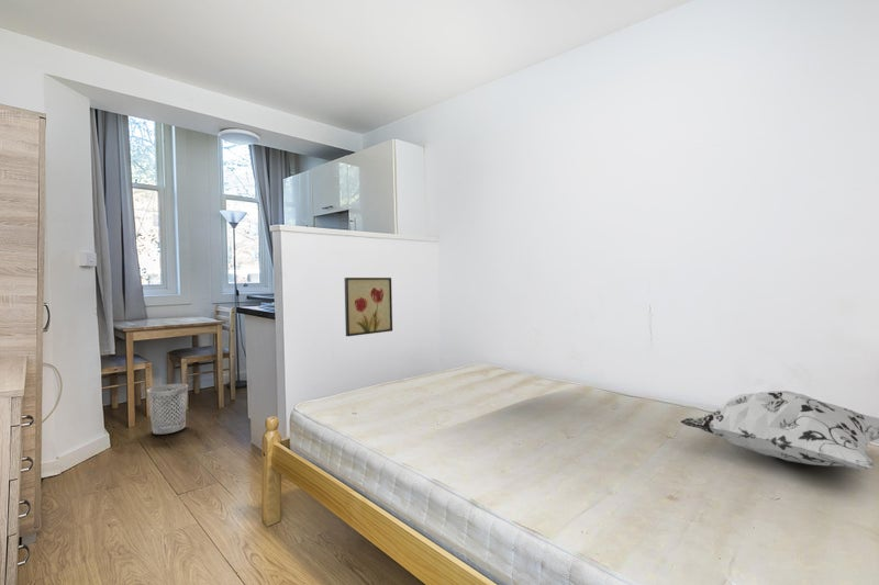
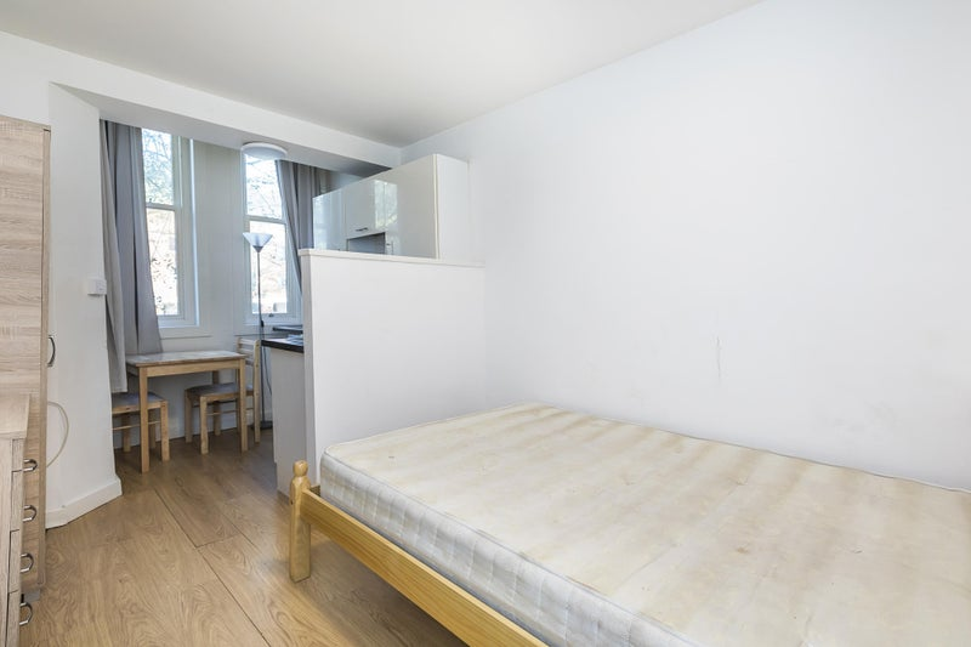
- wall art (368, 305)
- wastebasket (168, 408)
- decorative pillow (785, 425)
